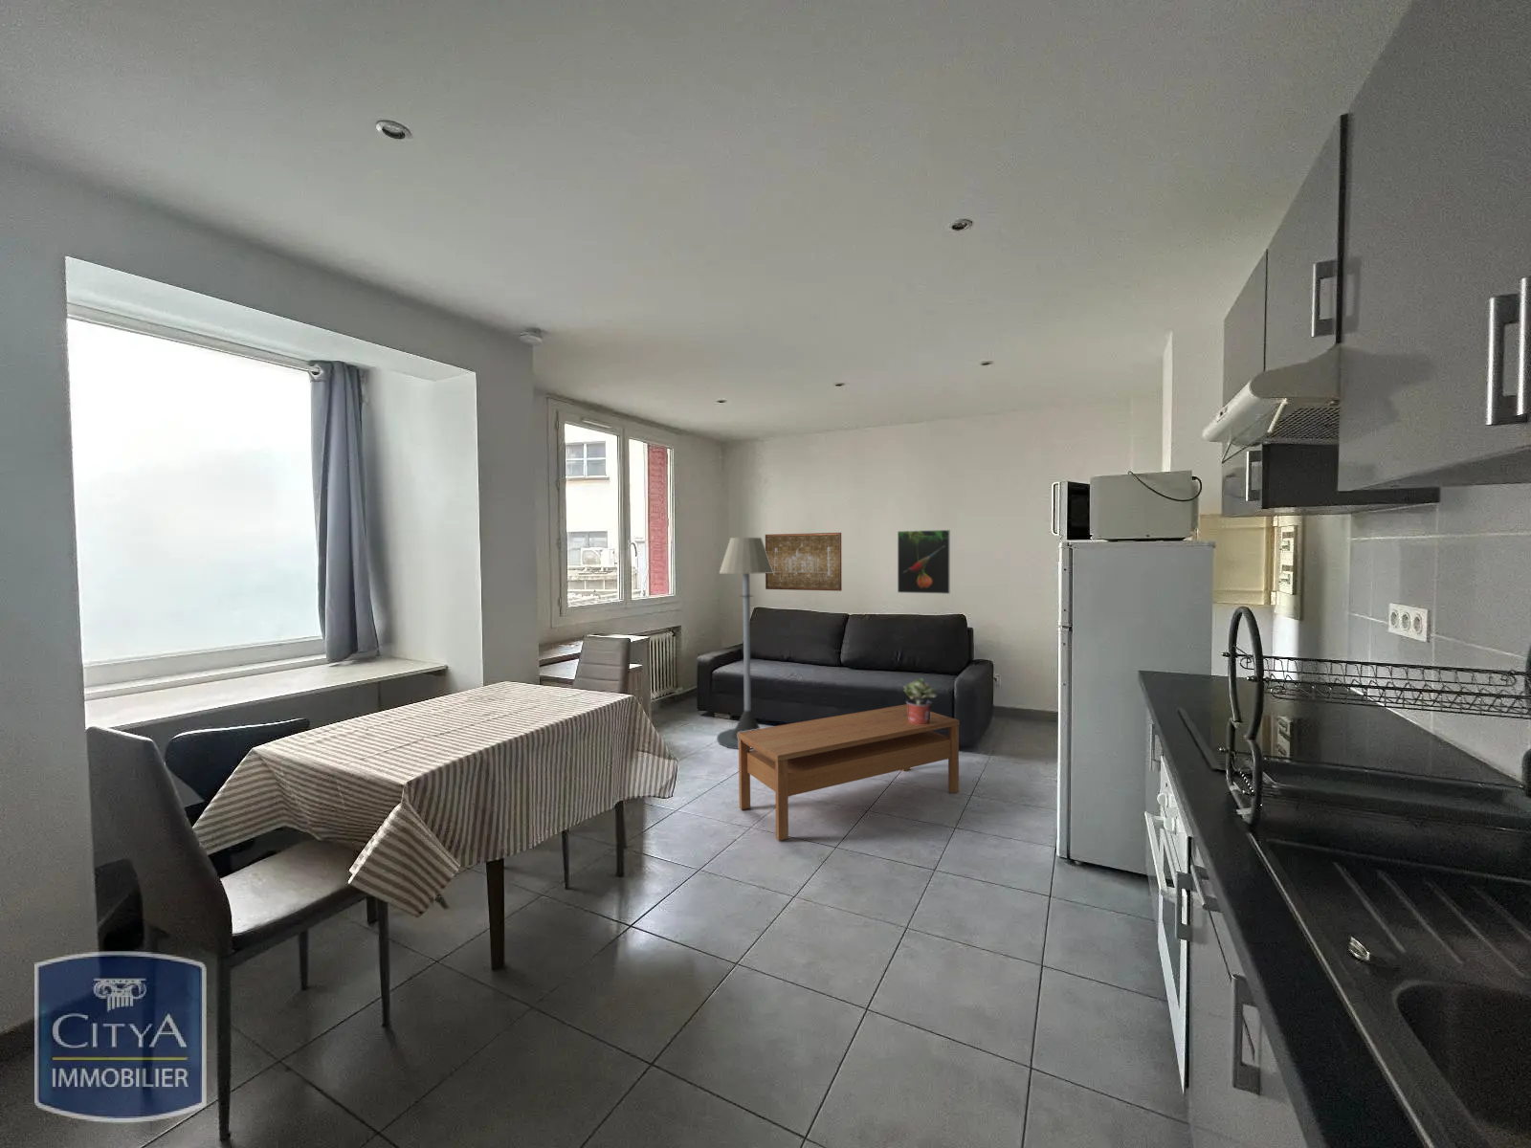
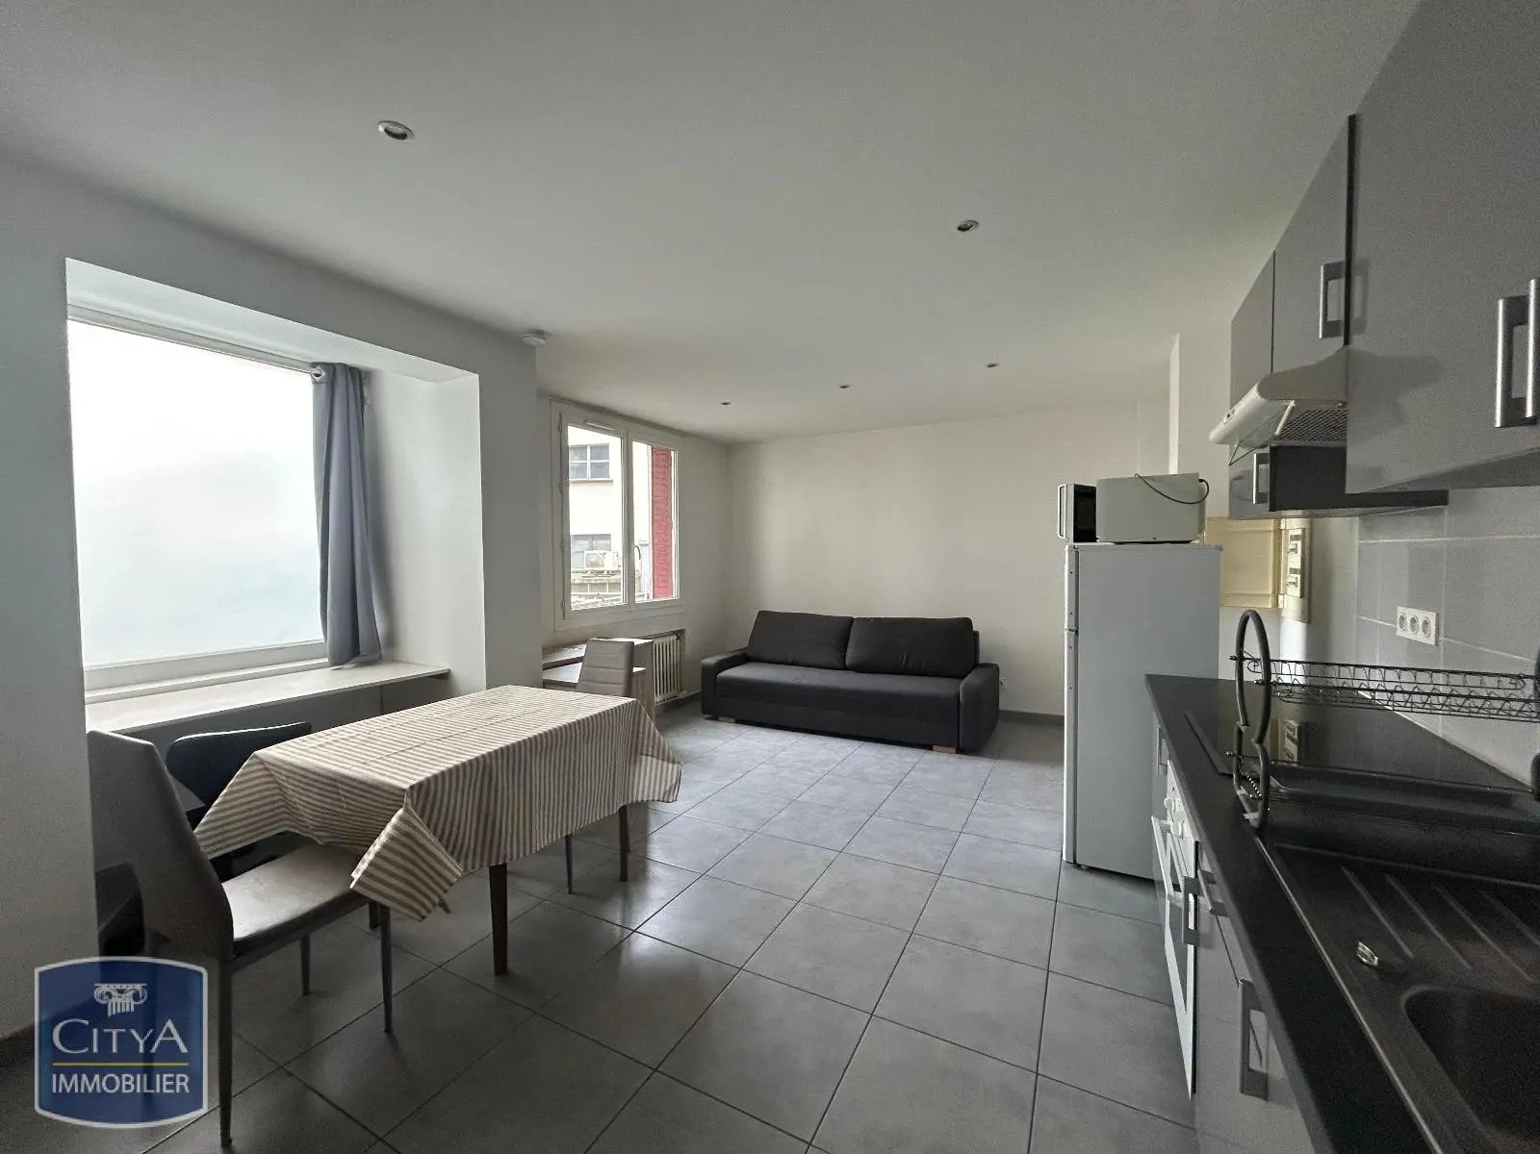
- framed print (923, 562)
- wall art (802, 562)
- potted plant (920, 701)
- floor lamp (746, 639)
- coffee table (851, 762)
